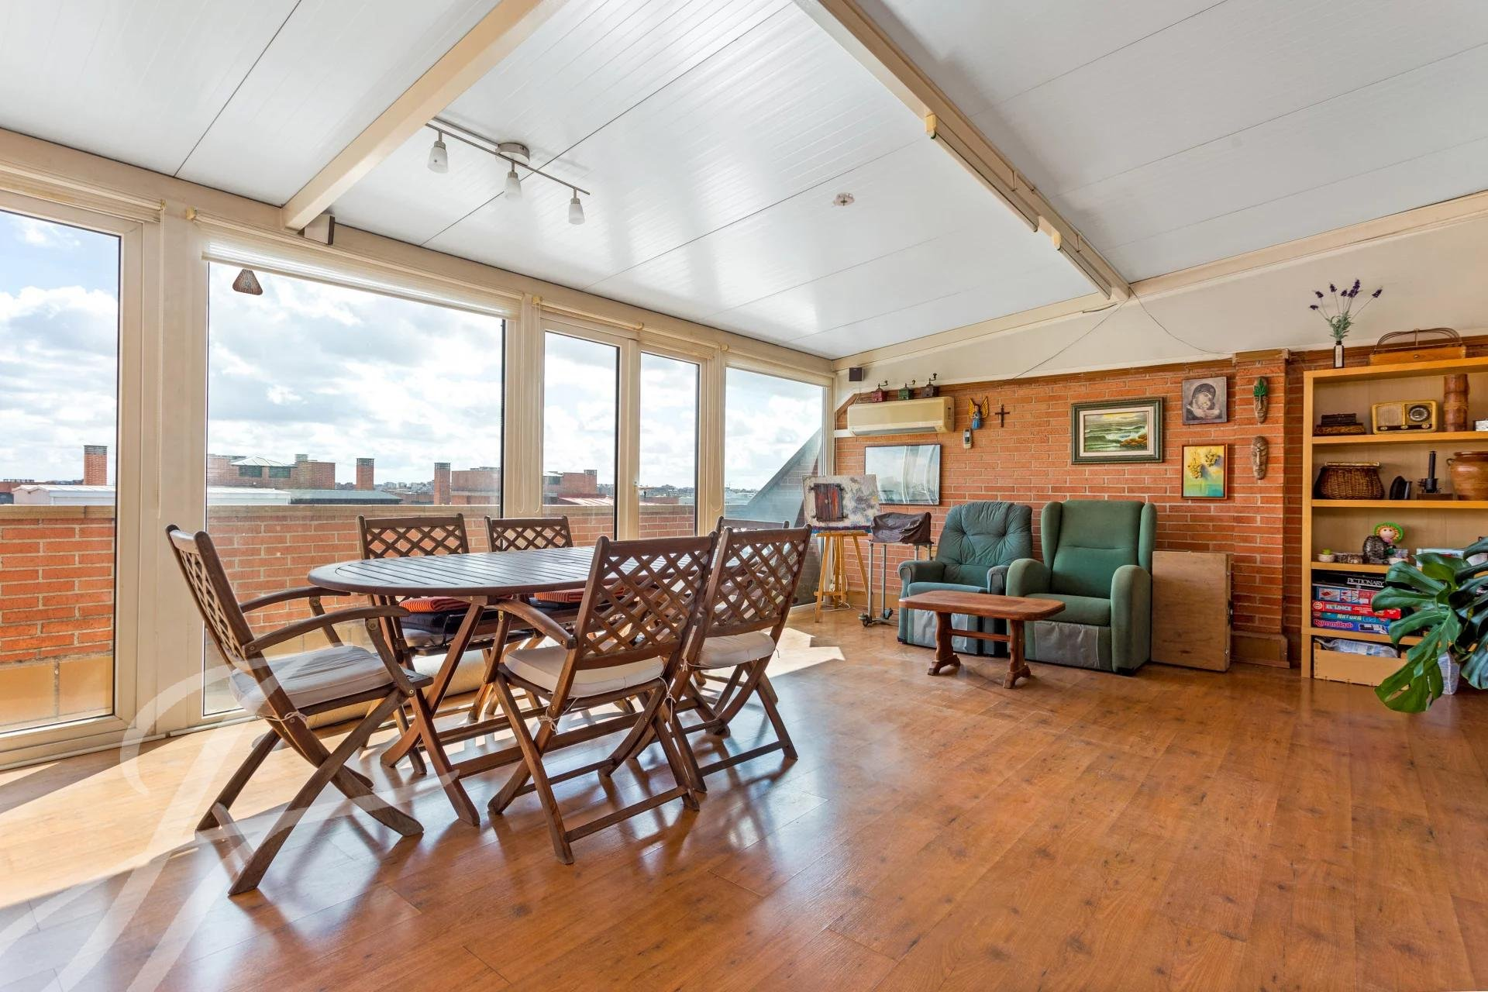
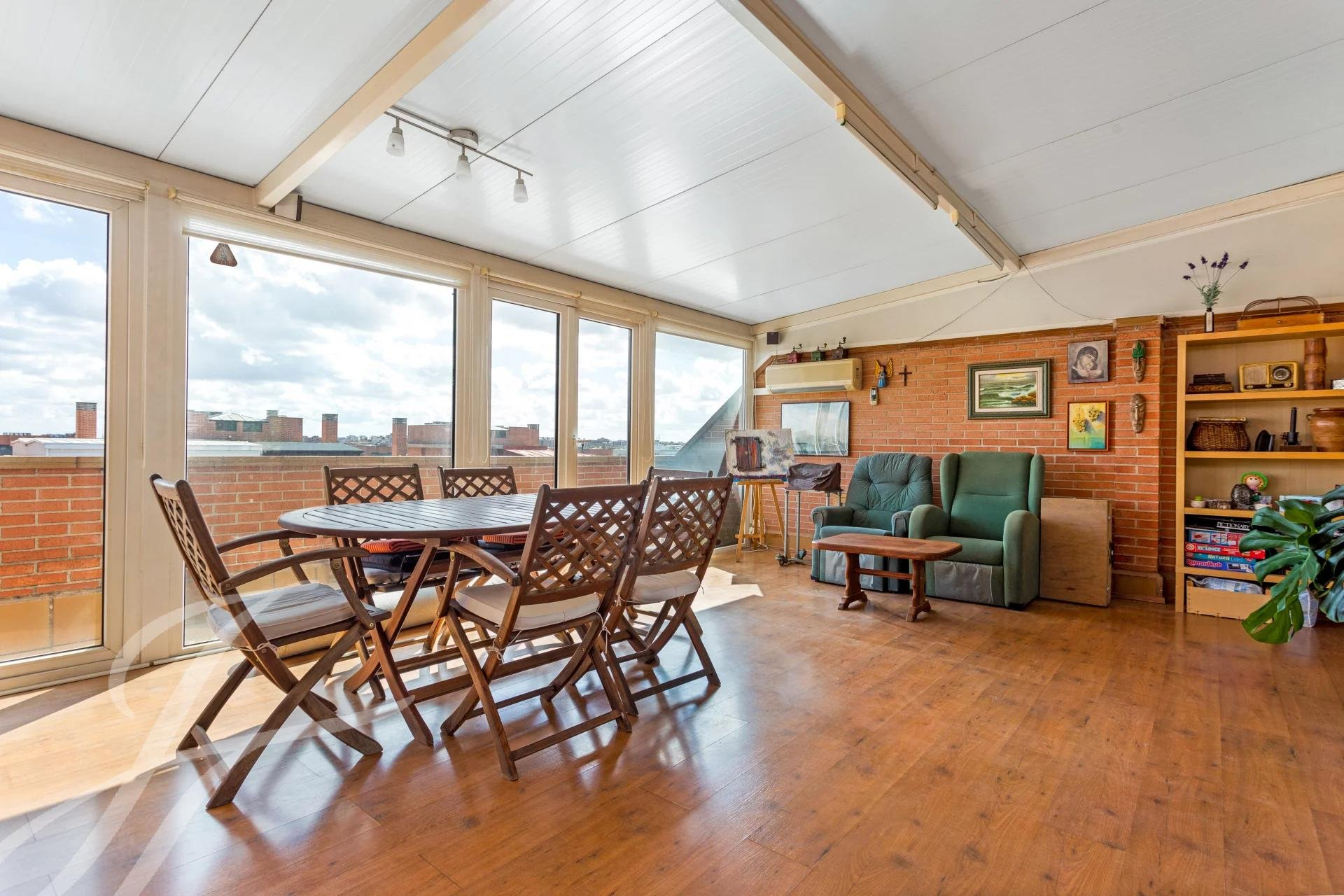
- smoke detector (844, 199)
